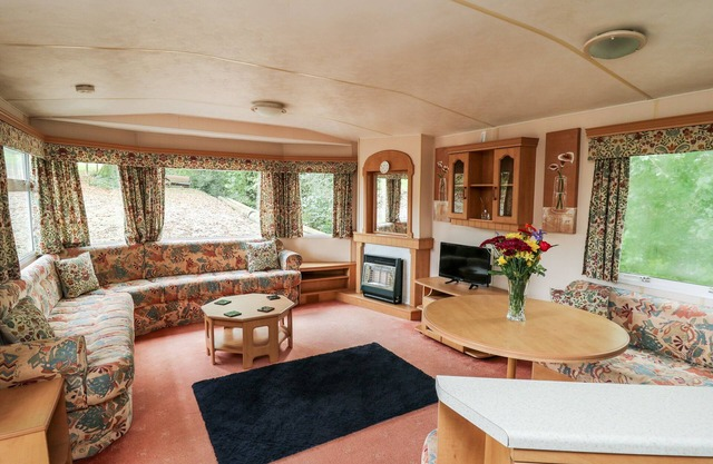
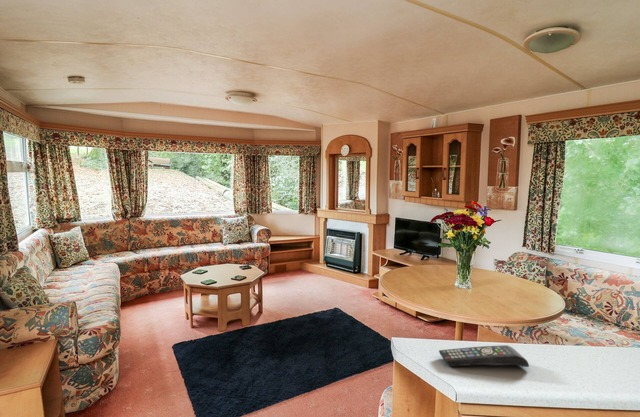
+ remote control (482, 356)
